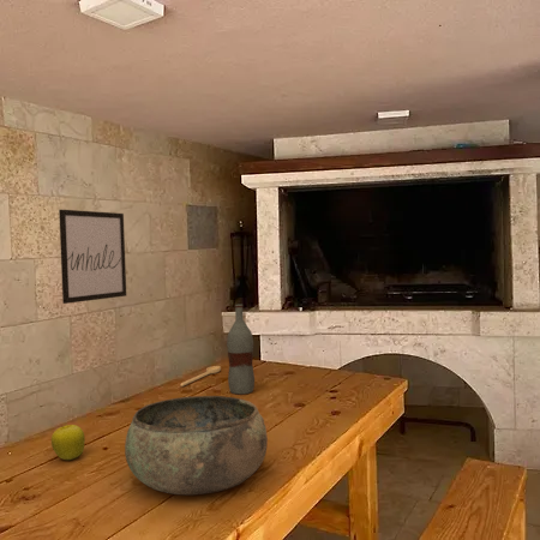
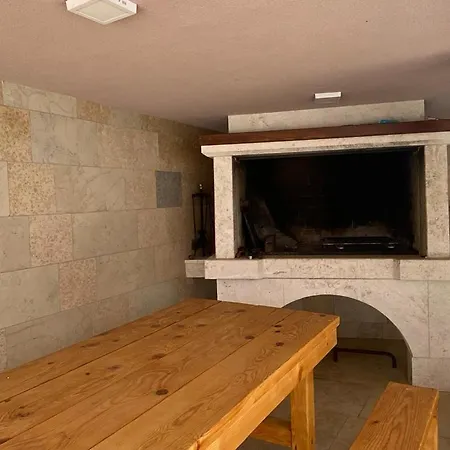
- spoon (200, 376)
- fruit (67, 442)
- wall art (95, 256)
- bowl (197, 444)
- bottle (240, 348)
